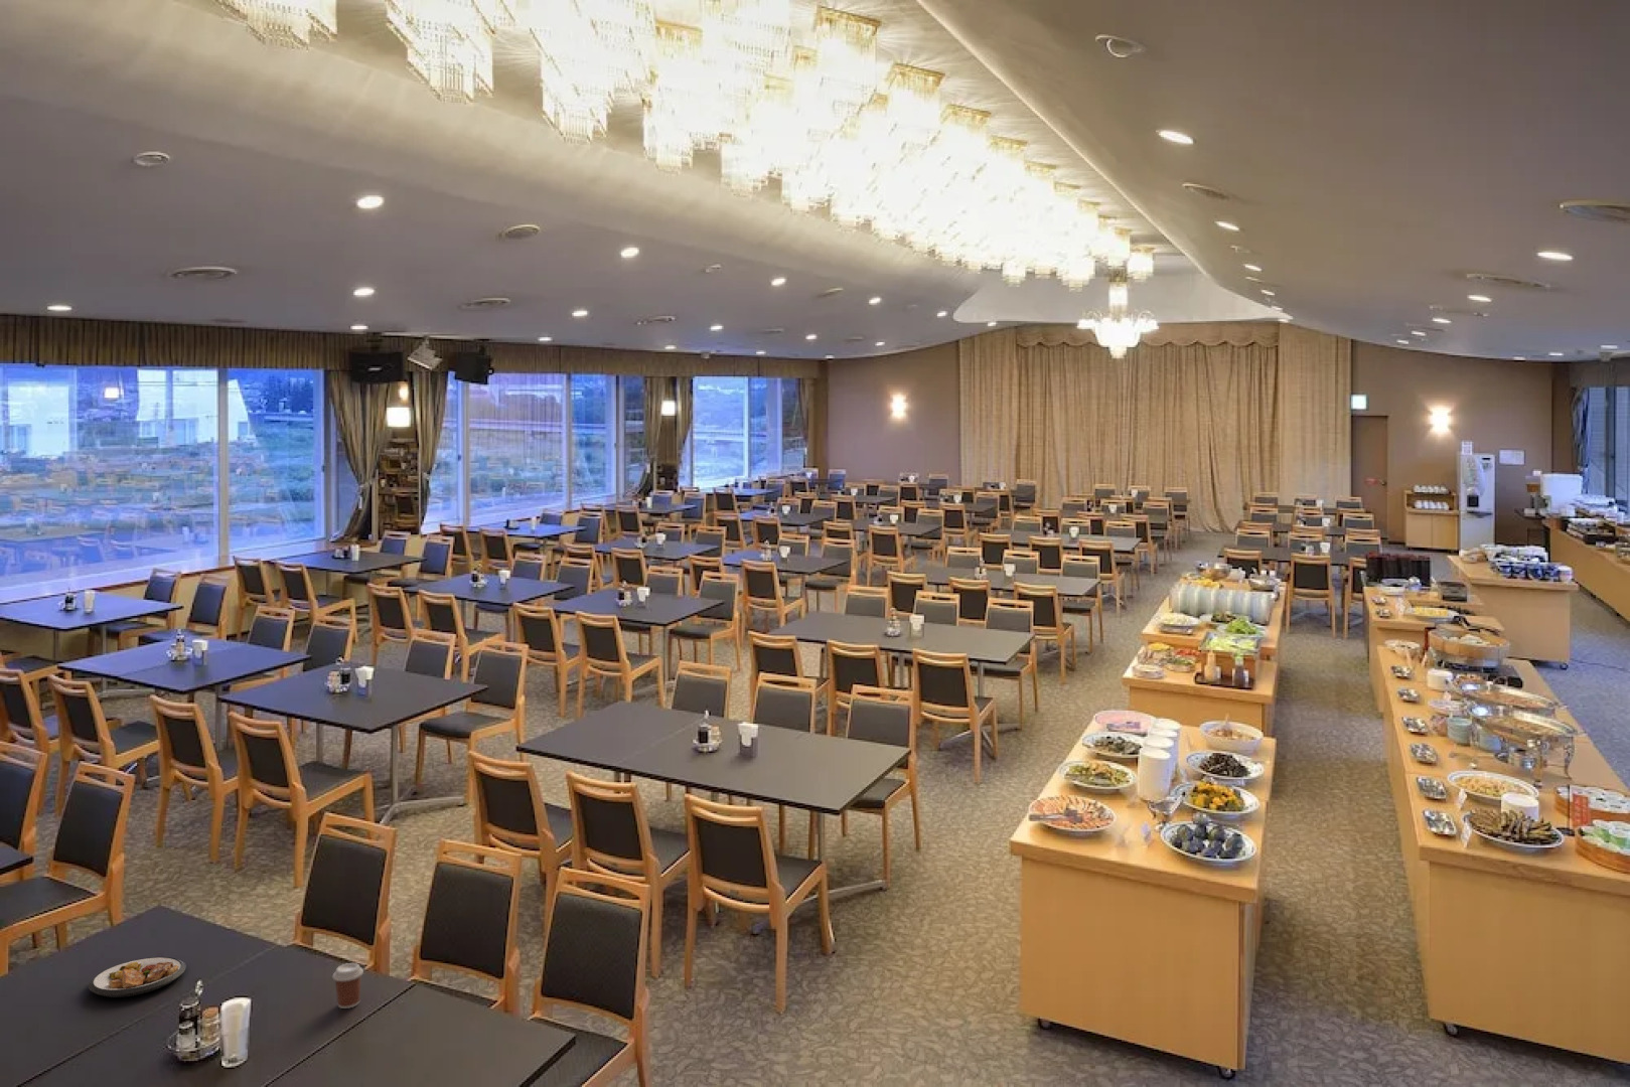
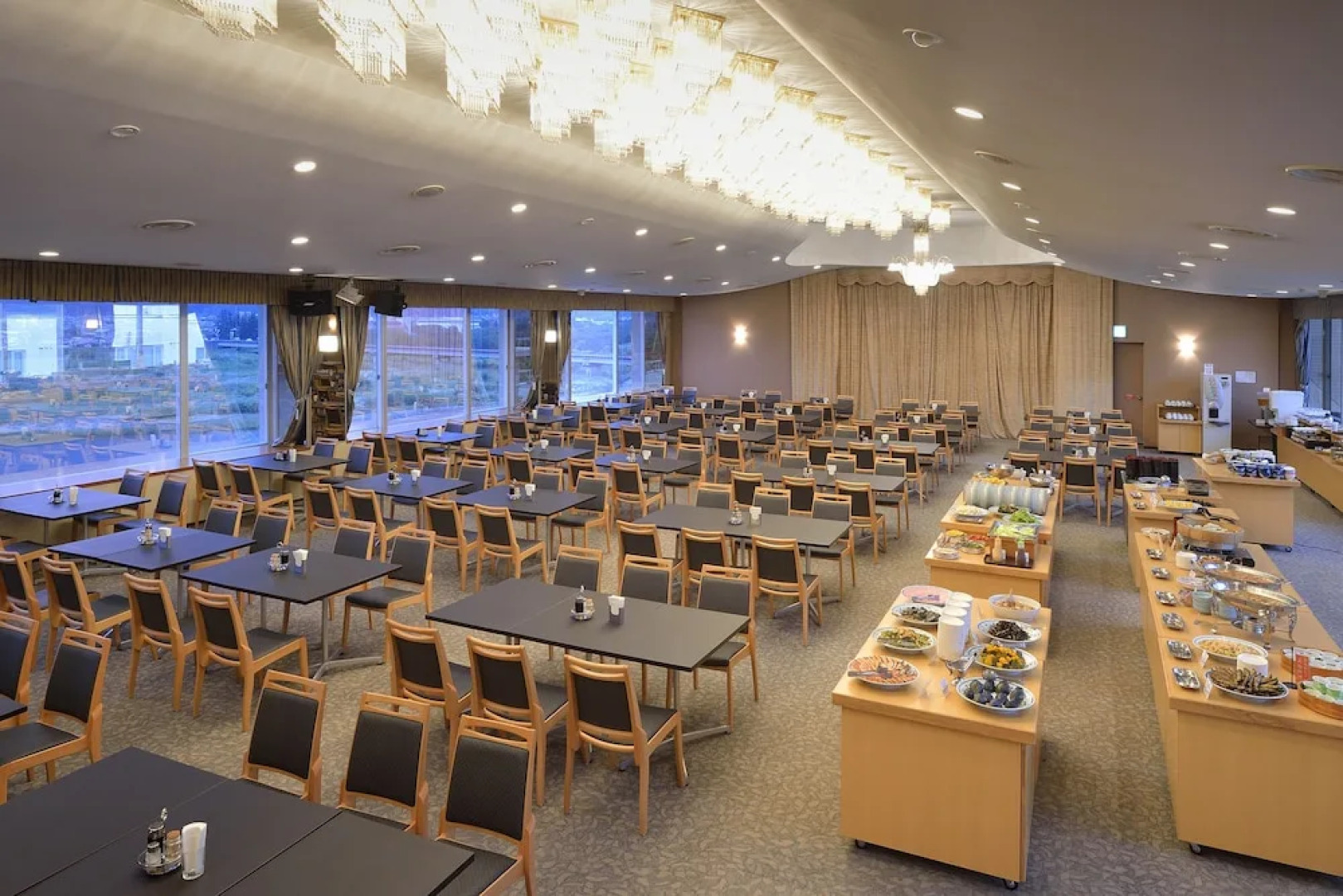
- plate (138, 973)
- coffee cup (348, 985)
